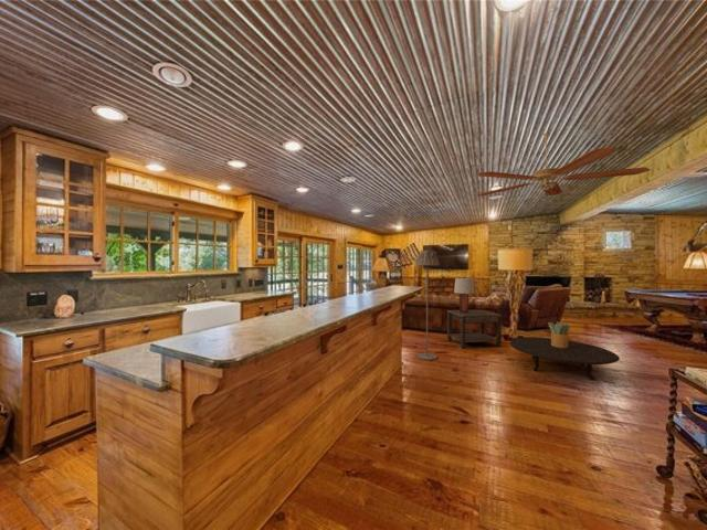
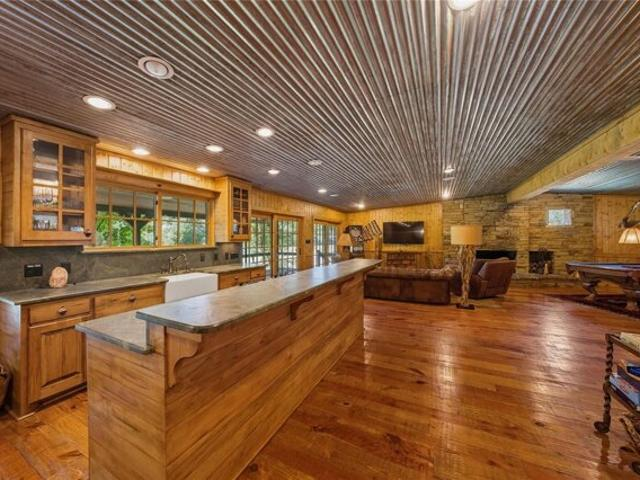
- potted plant (558, 333)
- ceiling fan (546, 162)
- table (559, 358)
- lamp (464, 294)
- floor lamp (426, 304)
- side table (473, 322)
